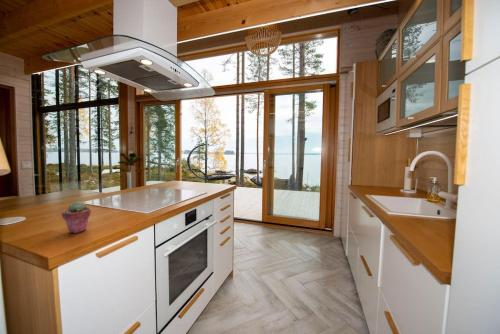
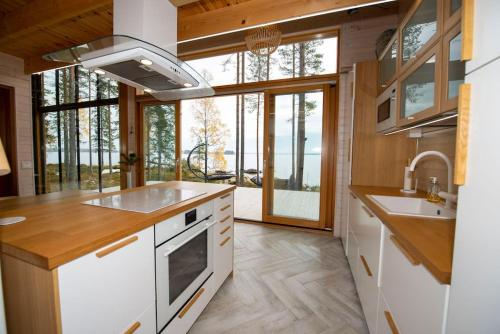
- potted succulent (77, 216)
